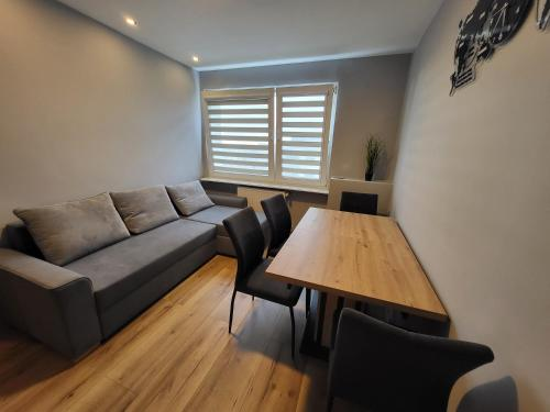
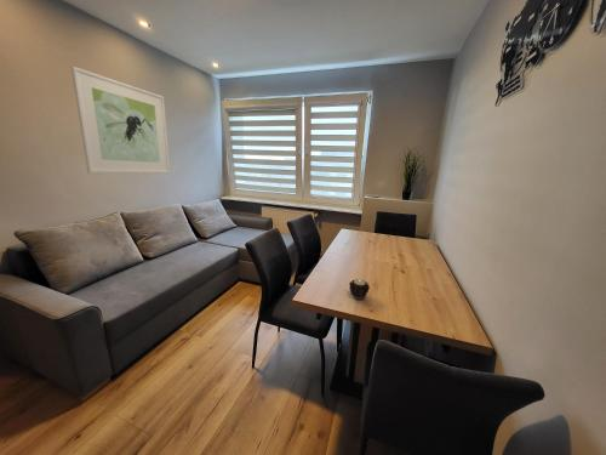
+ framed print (130, 130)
+ candle (359, 288)
